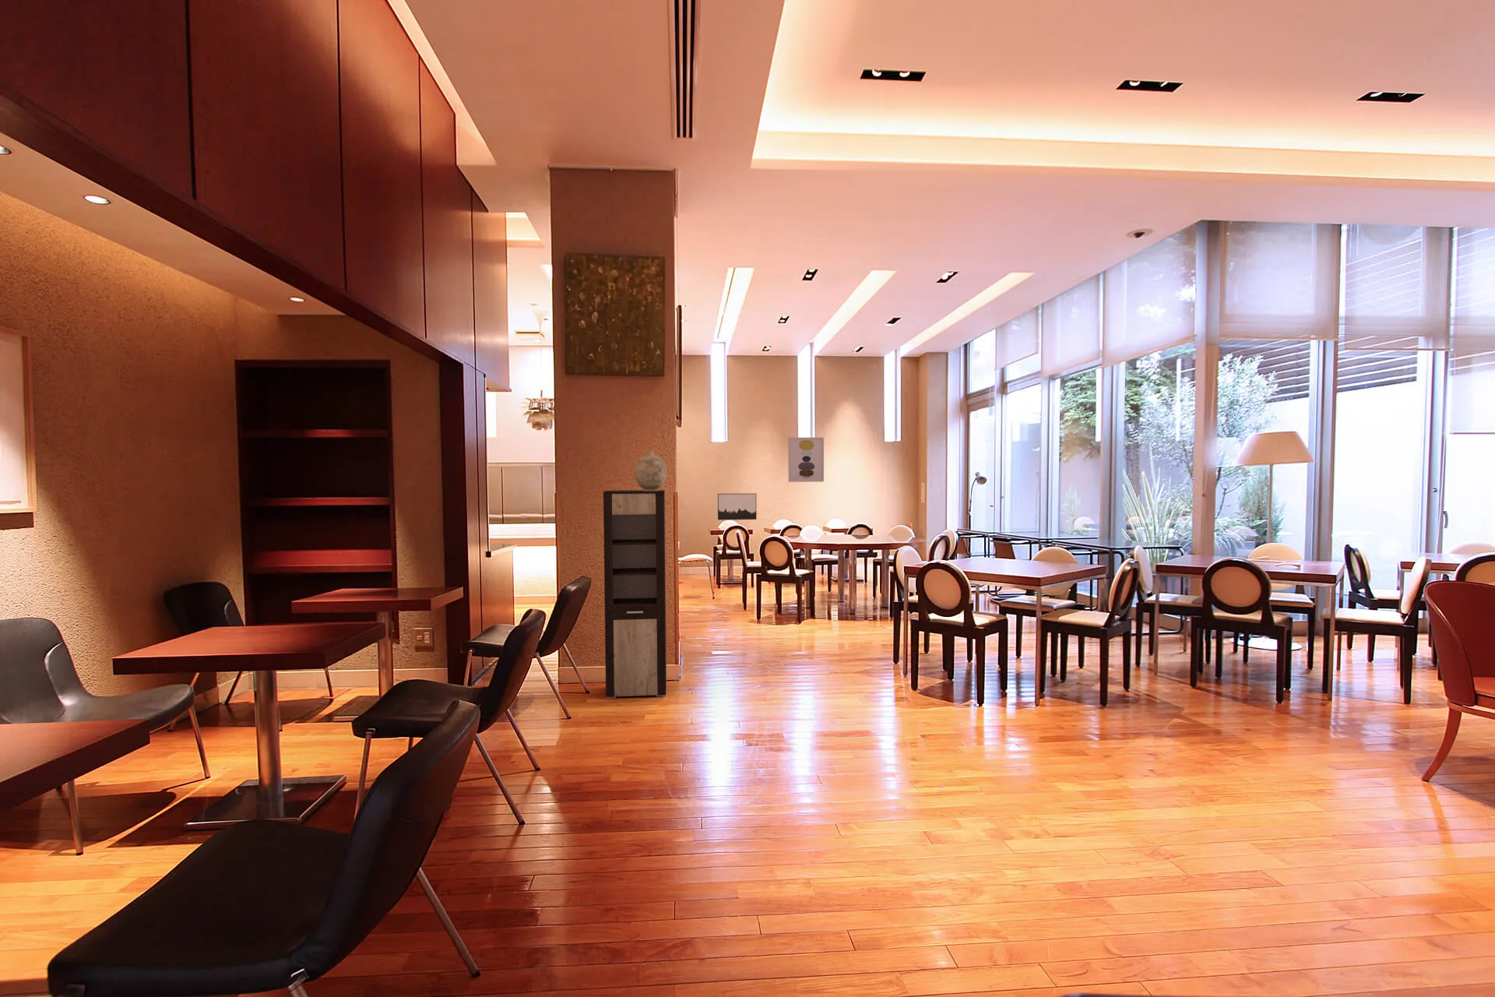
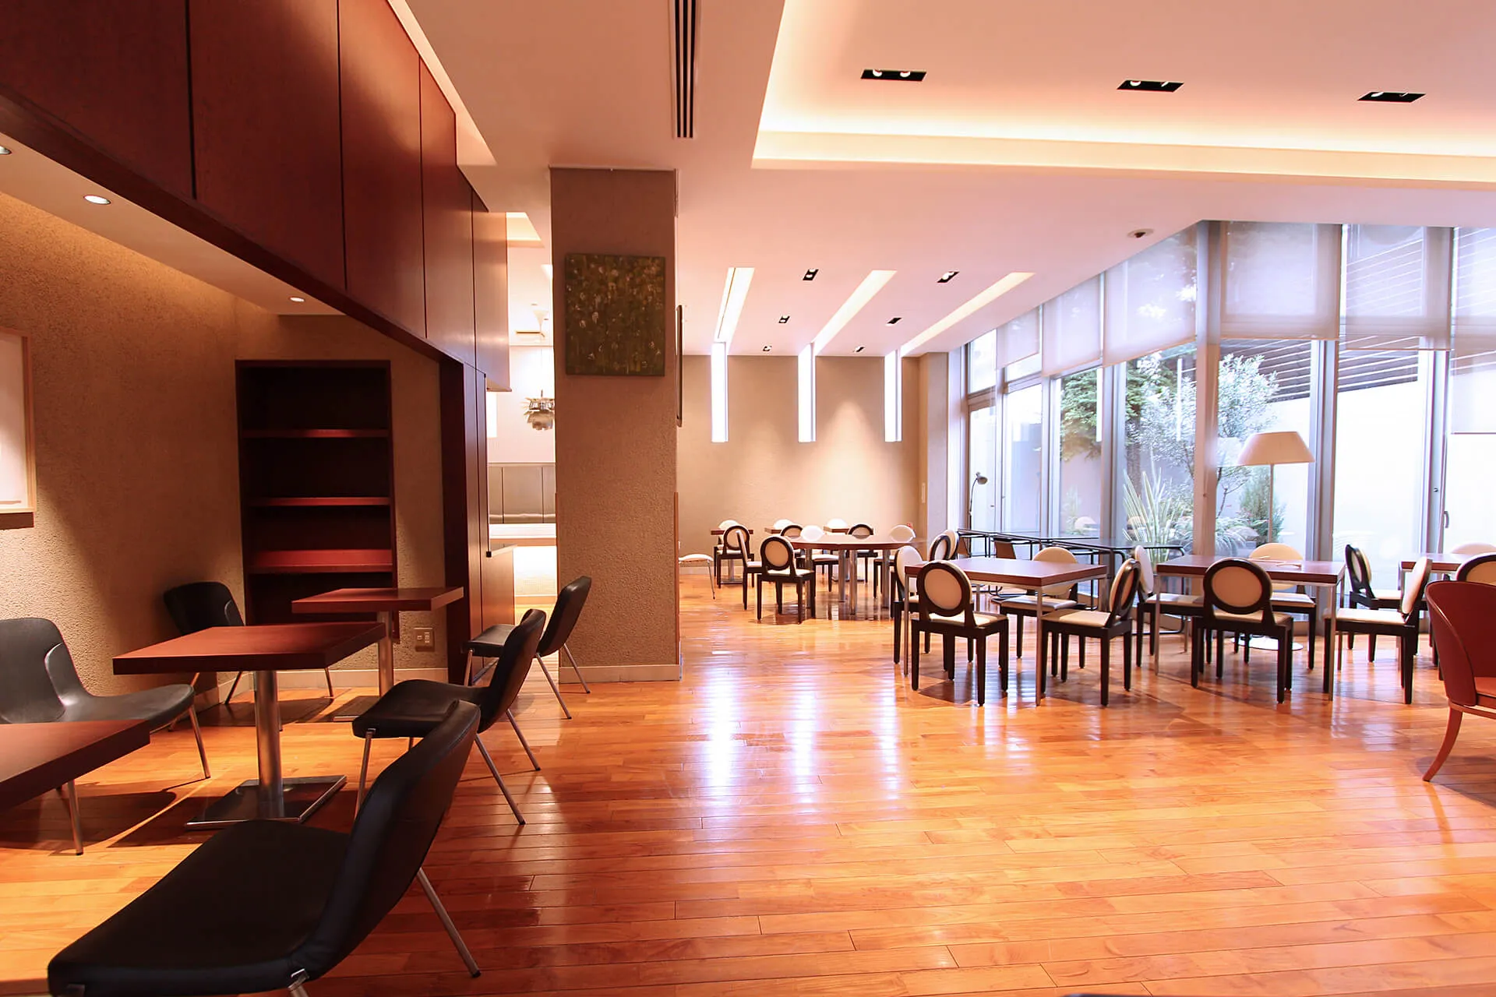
- wall art (805, 460)
- cabinet (635, 591)
- decorative vase (650, 470)
- wall art (736, 506)
